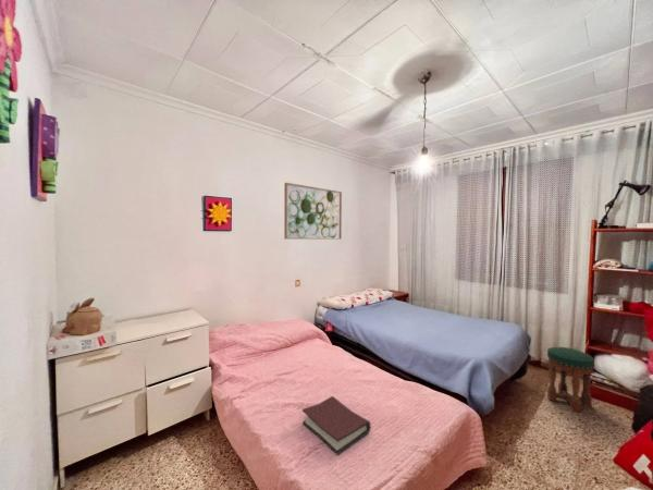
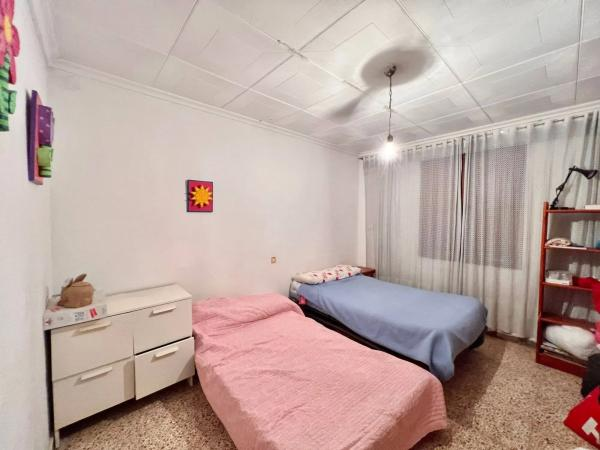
- hardback book (335, 420)
- wall art (316, 213)
- stool (566, 373)
